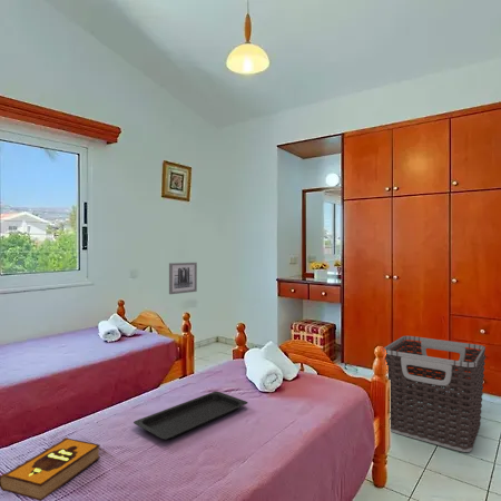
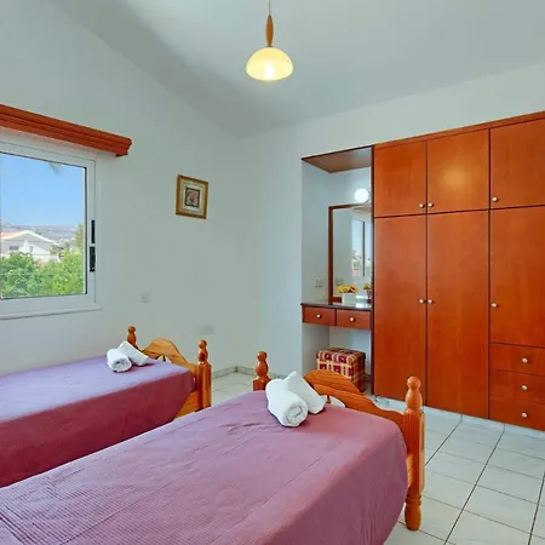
- clothes hamper (434, 387)
- wall art (183, 277)
- serving tray (194, 414)
- hardback book (52, 465)
